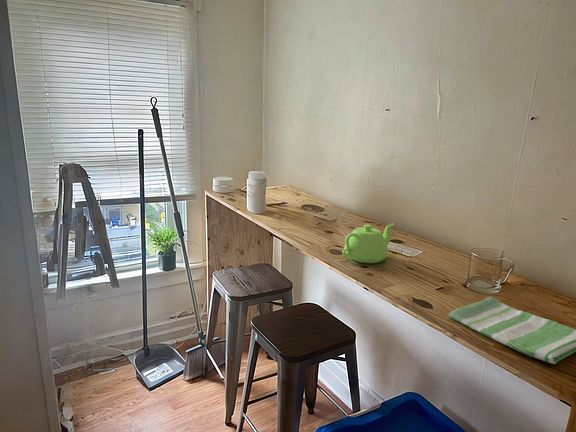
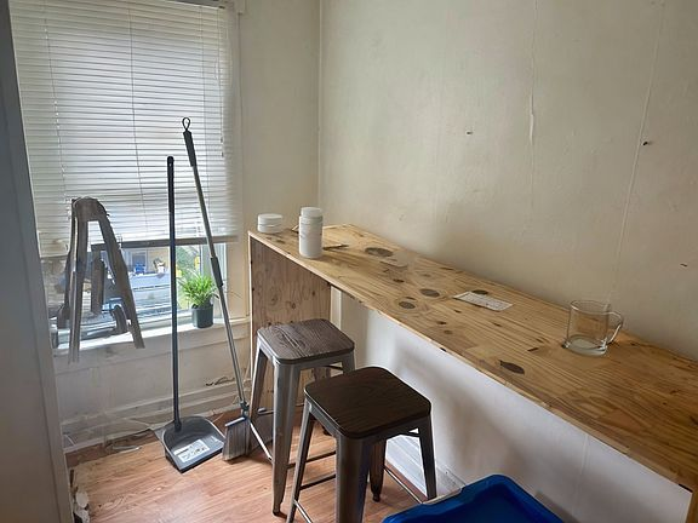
- teapot (368, 241)
- dish towel (516, 325)
